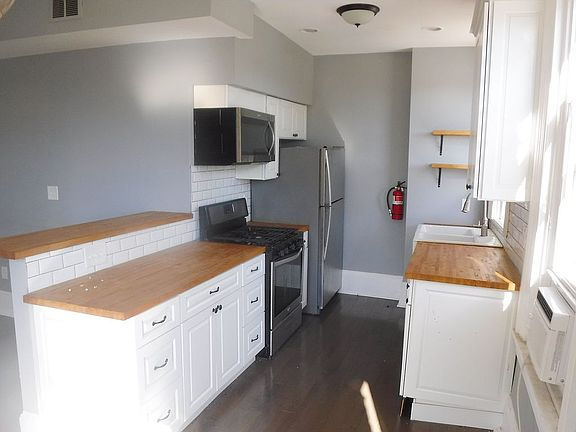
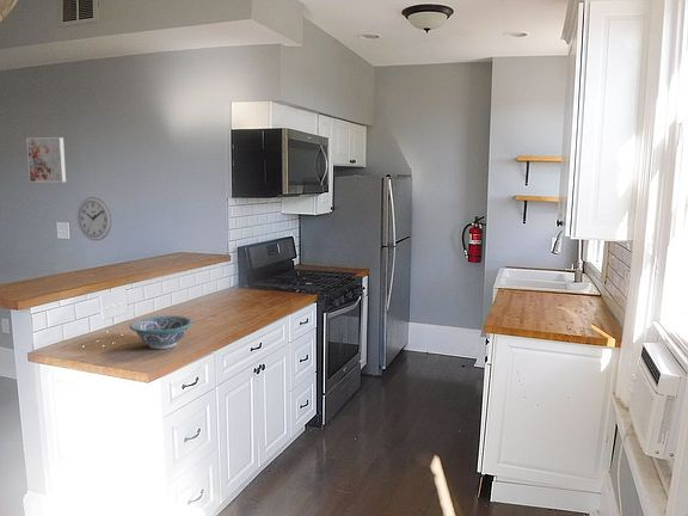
+ wall clock (93, 219)
+ bowl (162, 333)
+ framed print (45, 160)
